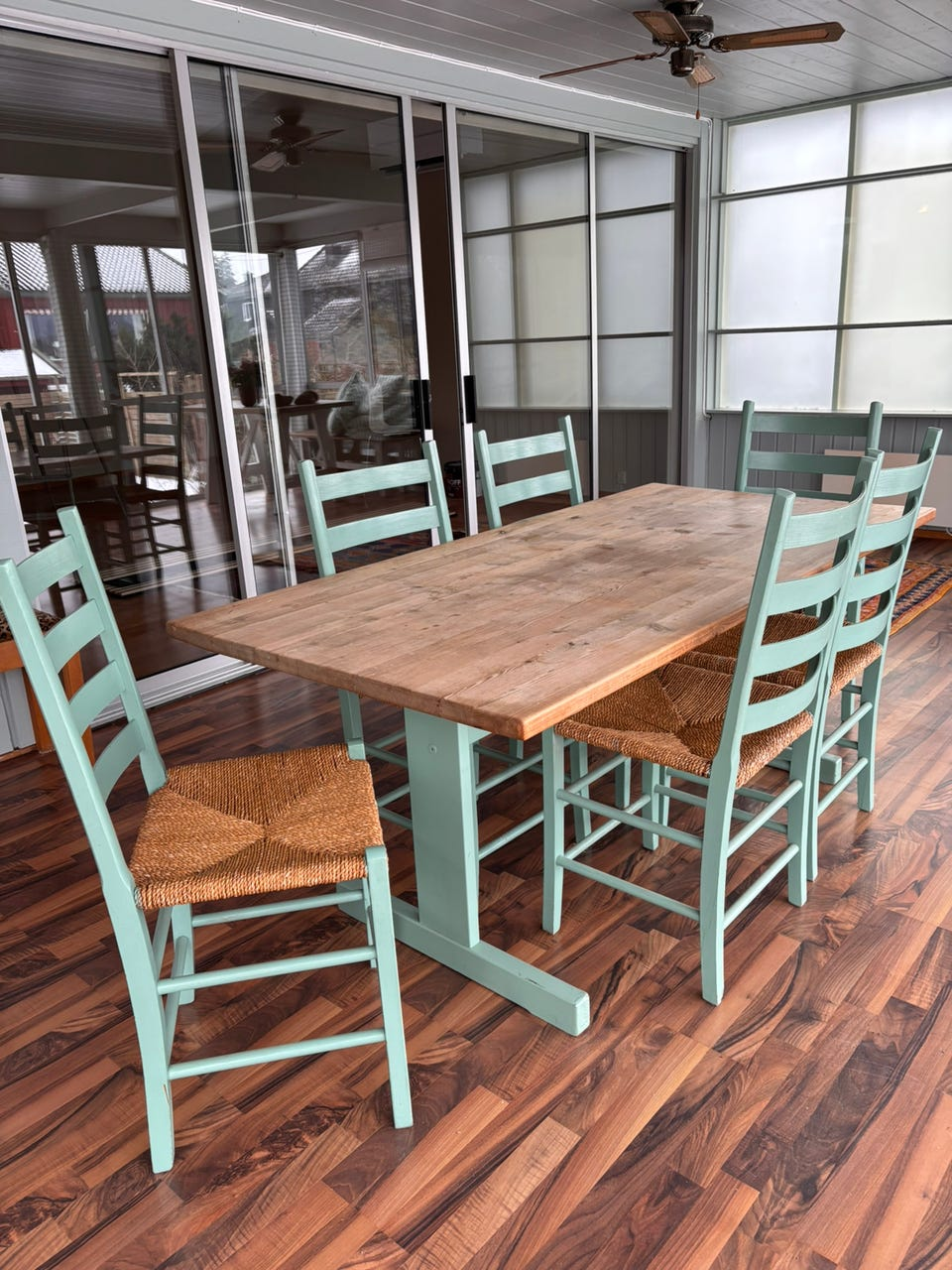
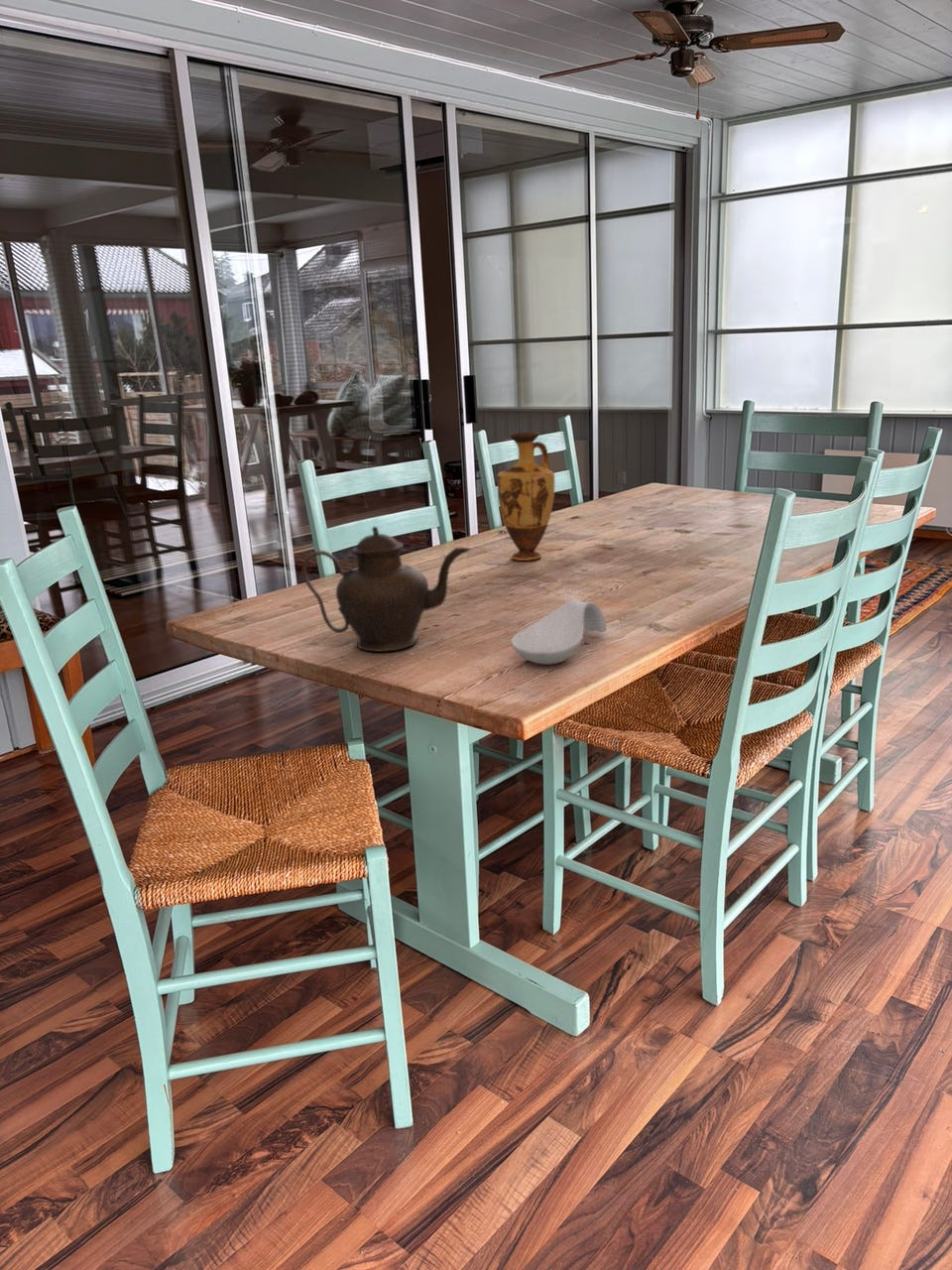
+ spoon rest (562, 629)
+ teapot (388, 585)
+ vase (527, 496)
